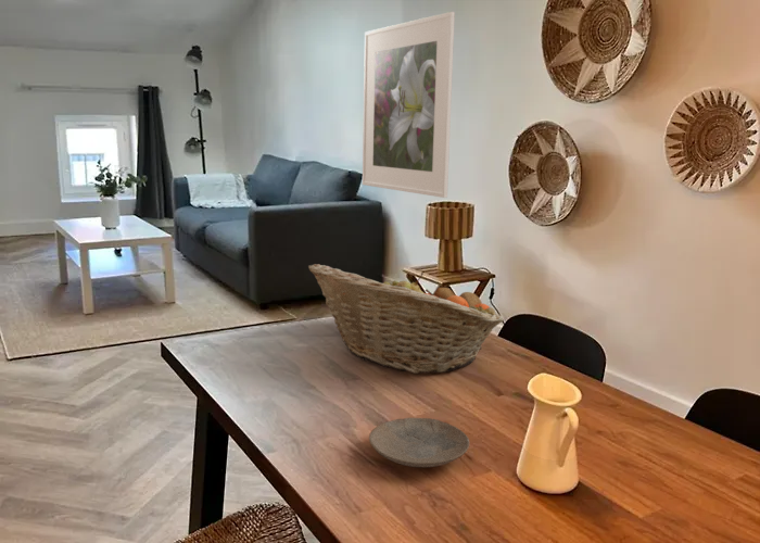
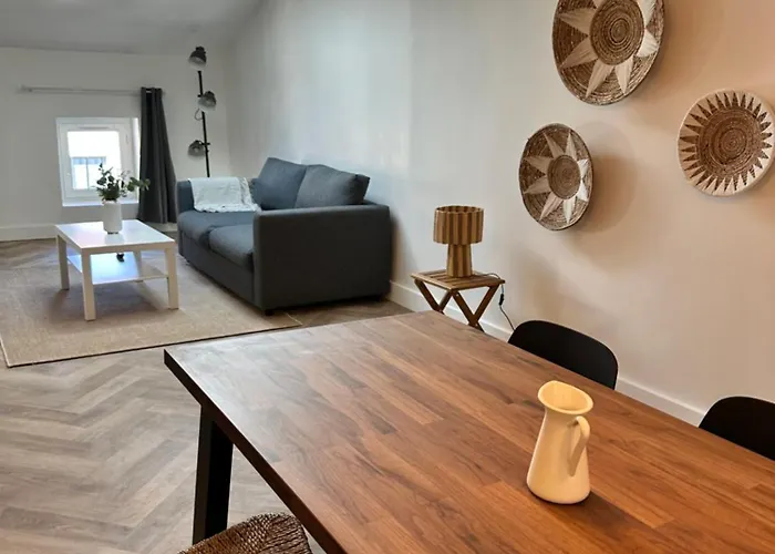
- plate (418, 445)
- fruit basket (402, 308)
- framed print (403, 109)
